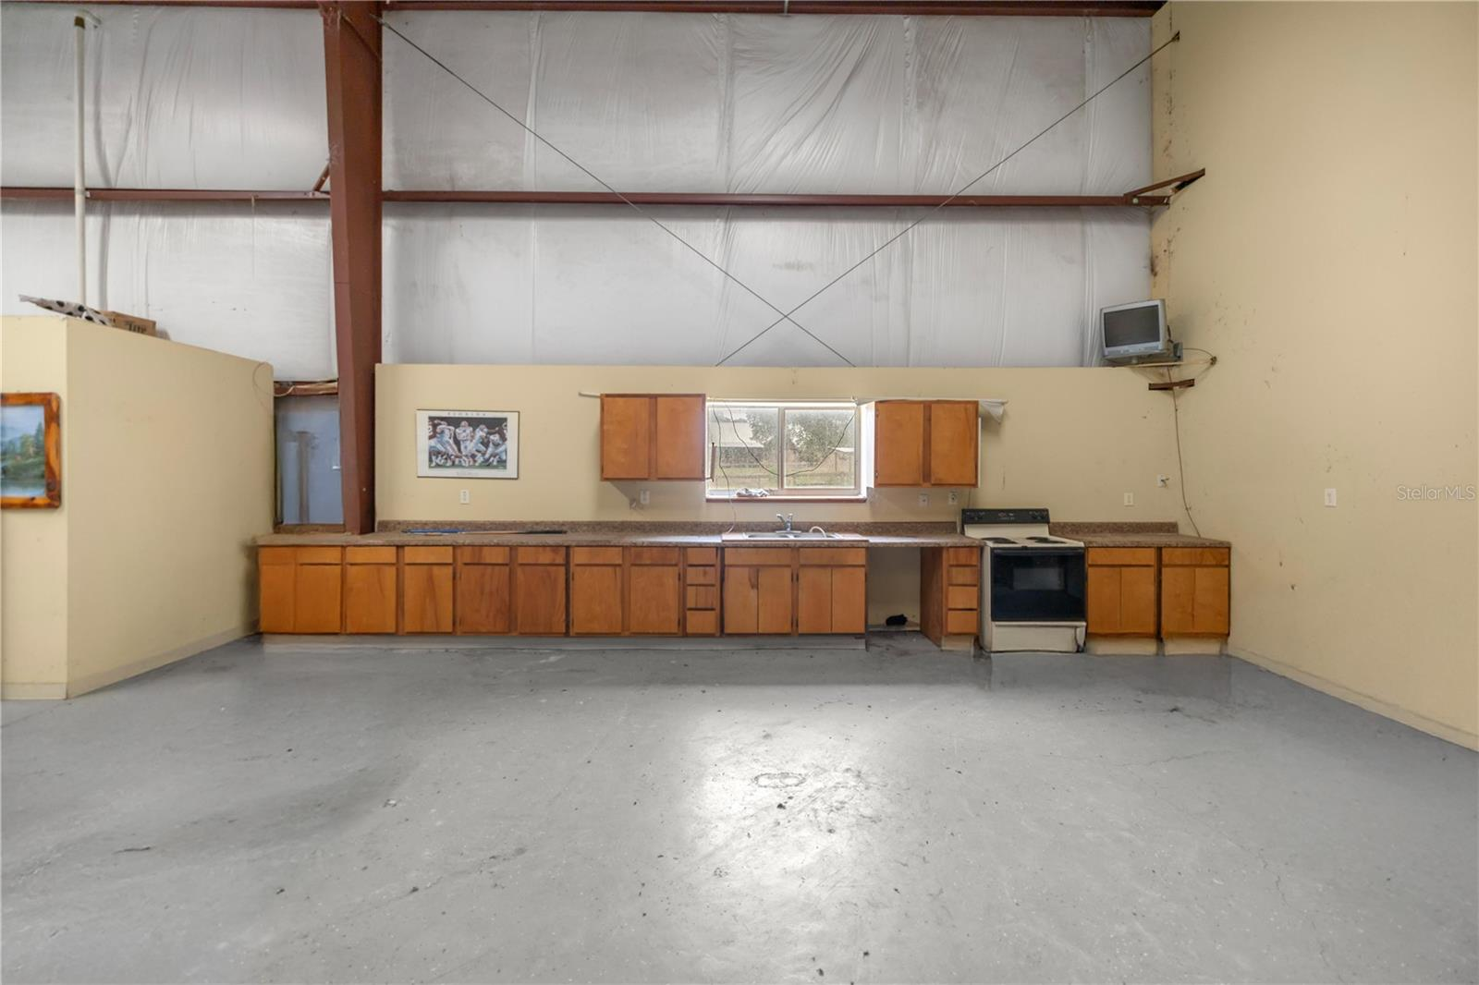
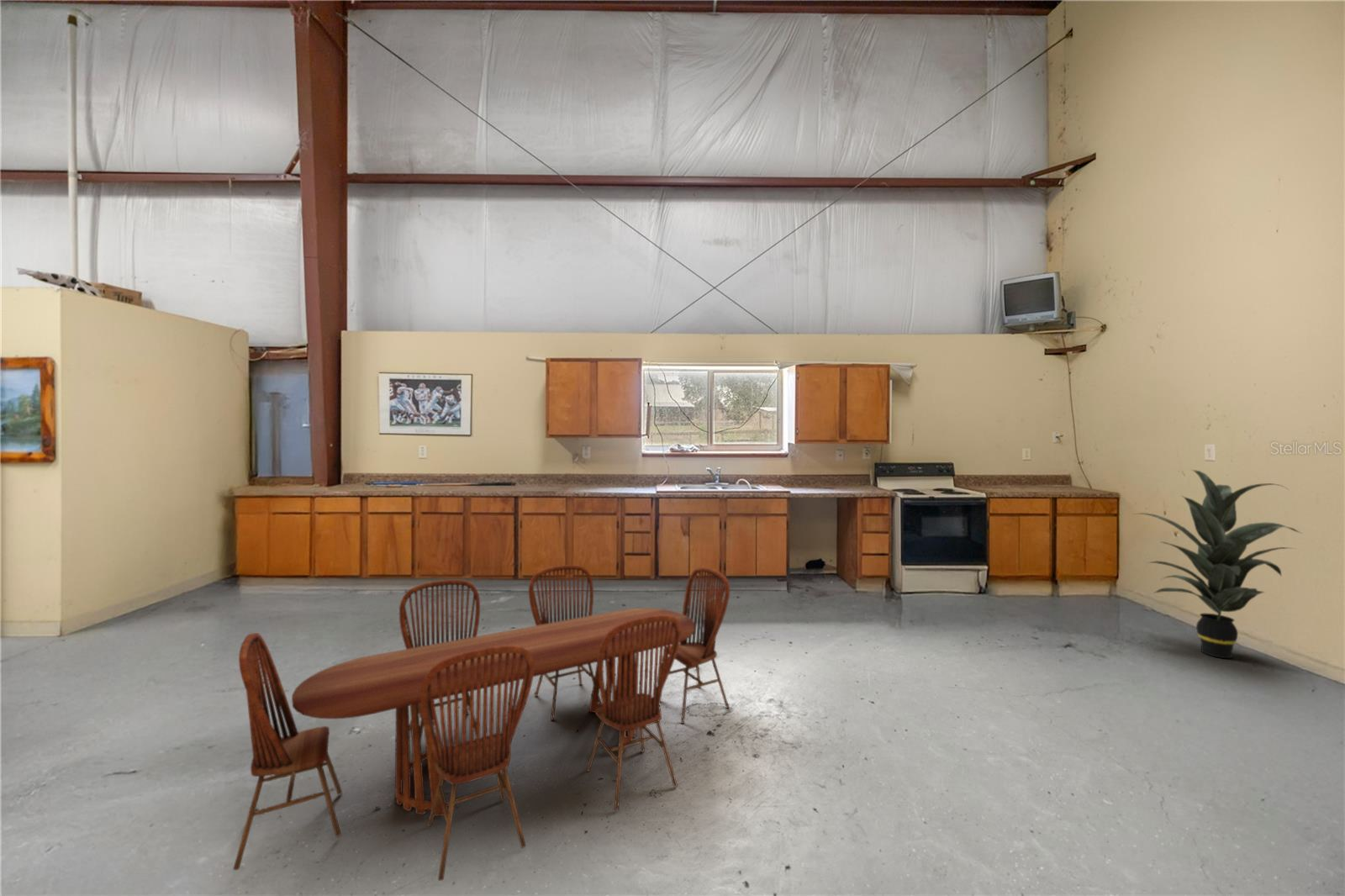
+ indoor plant (1215, 561)
+ dining set (530, 676)
